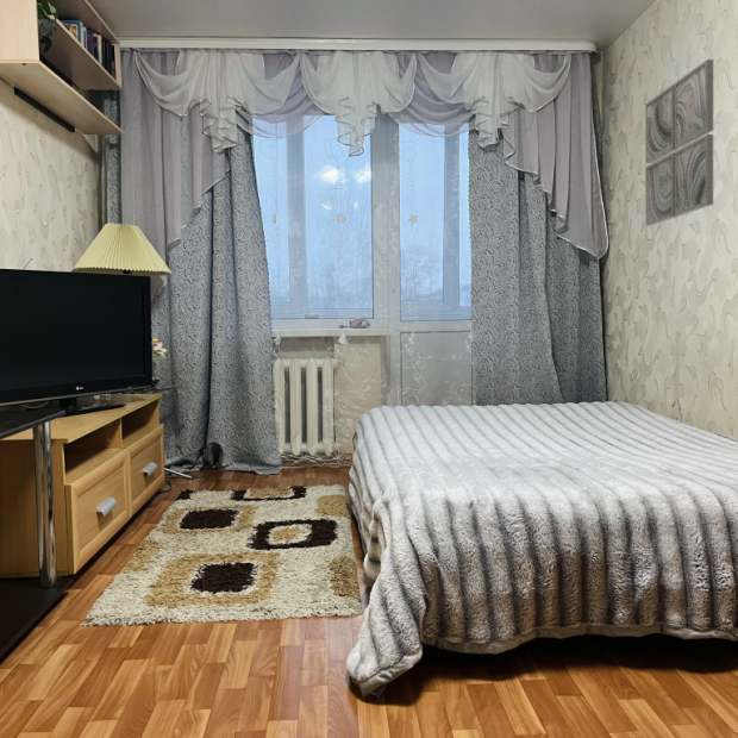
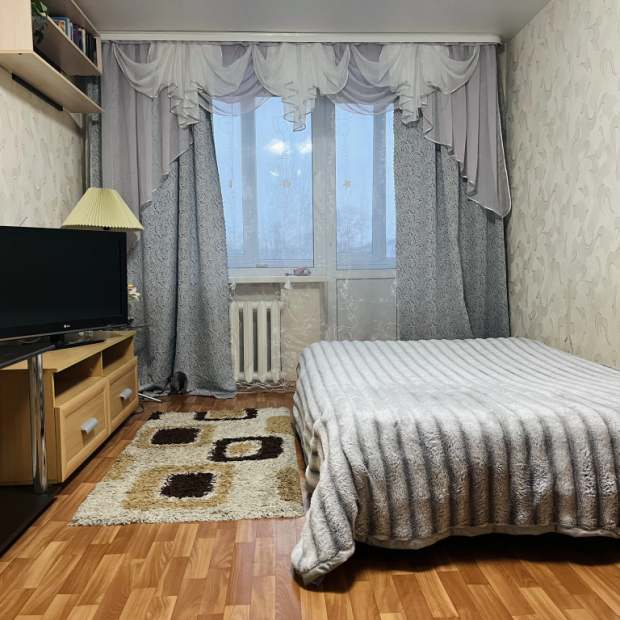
- wall art (676, 150)
